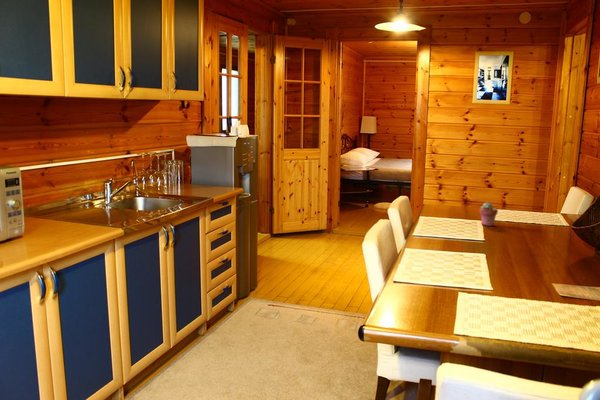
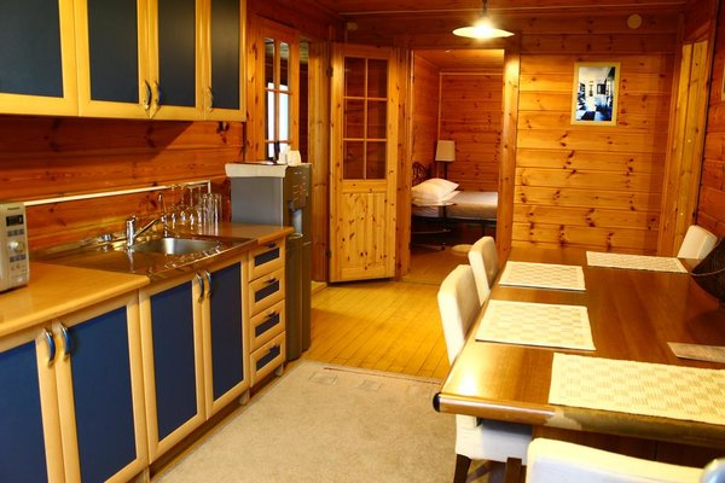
- potted succulent (488, 213)
